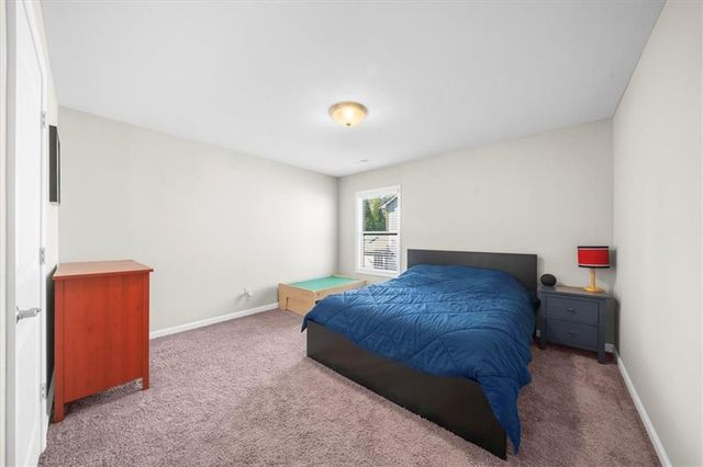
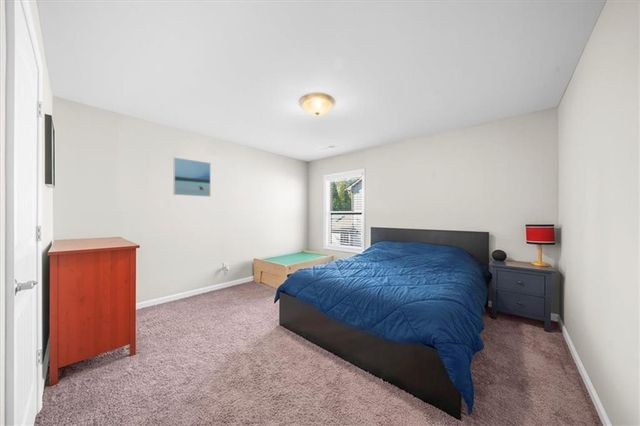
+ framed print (192, 178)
